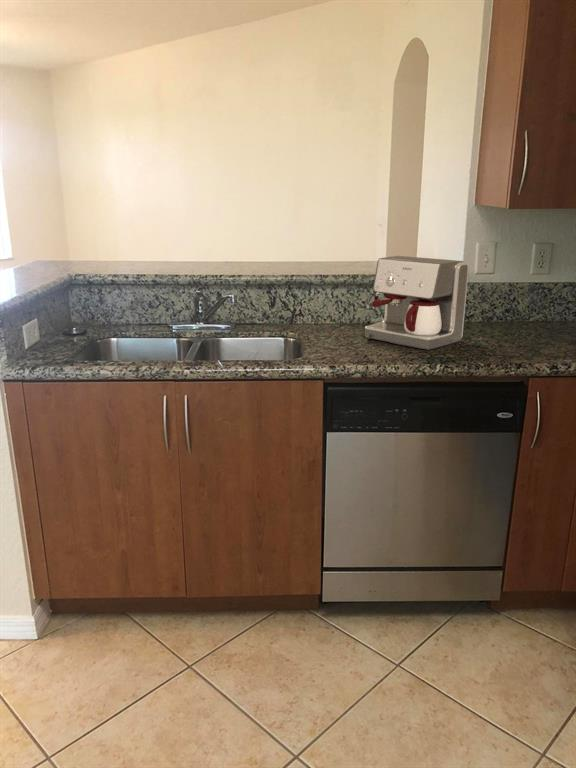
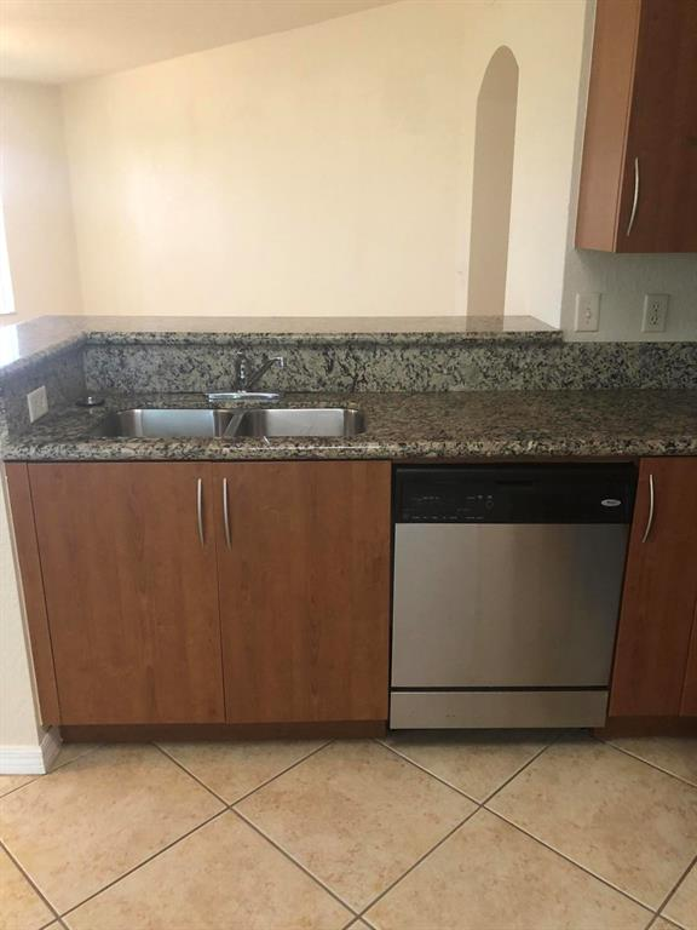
- coffee maker (415, 299)
